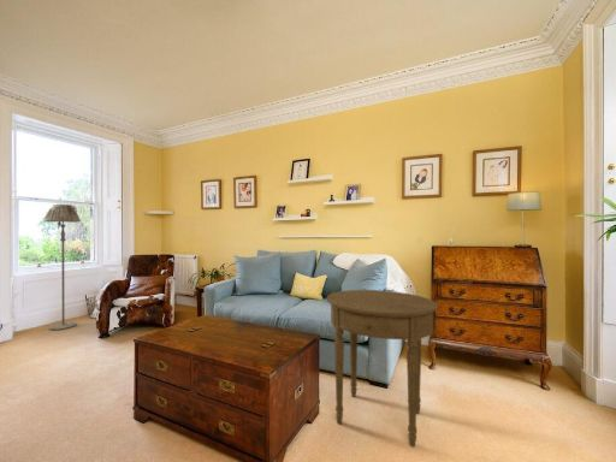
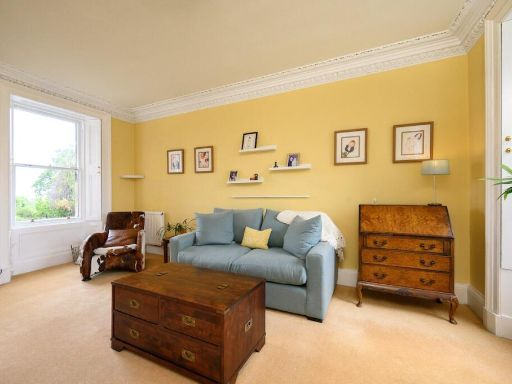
- floor lamp (63, 265)
- side table (384, 338)
